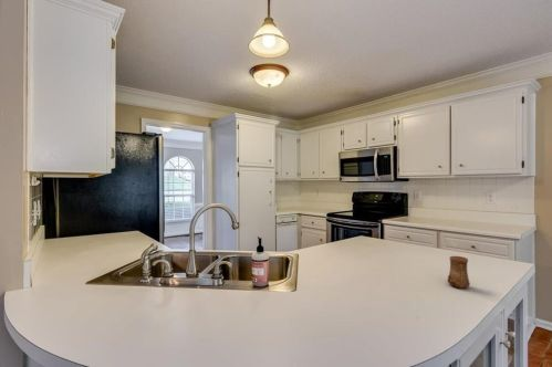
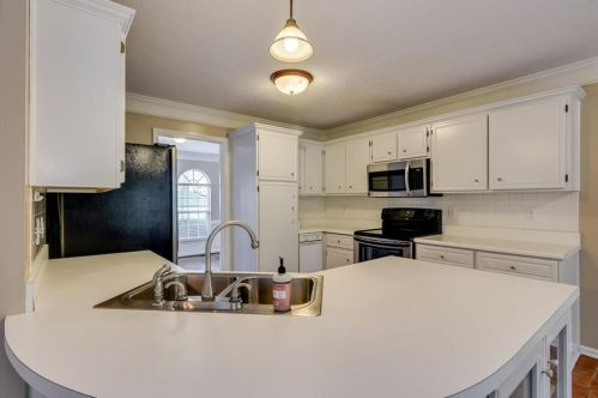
- cup (458, 271)
